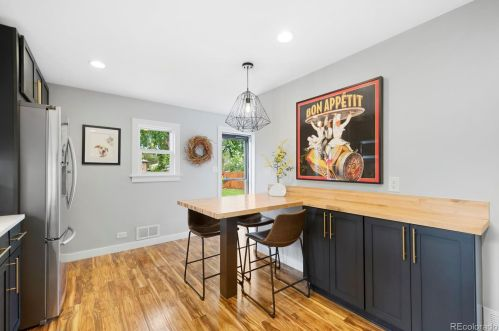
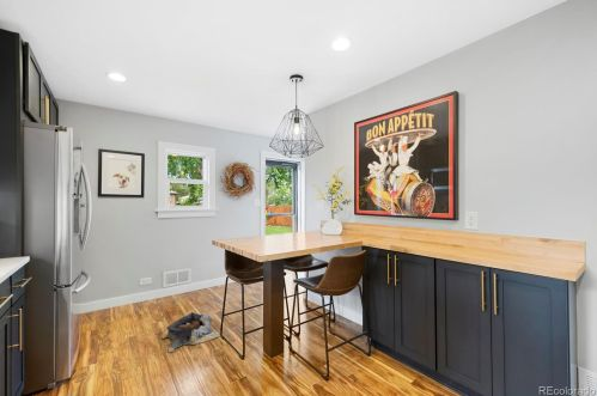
+ bag (189, 327)
